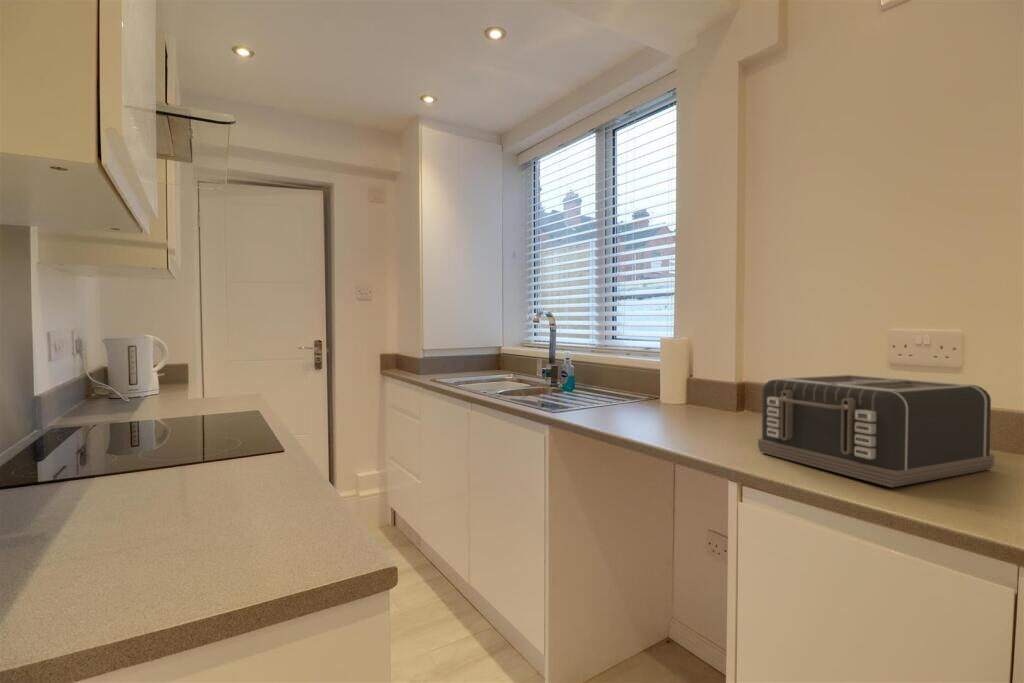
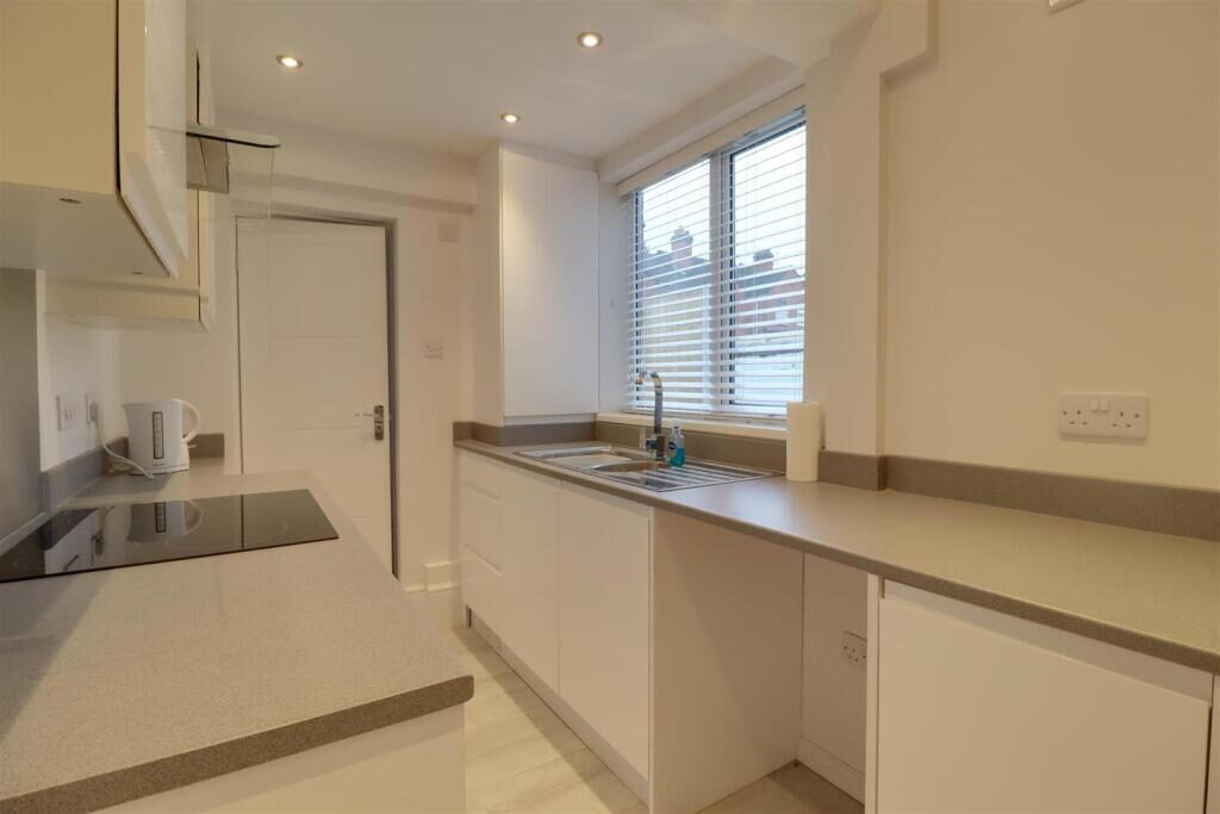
- toaster (861, 421)
